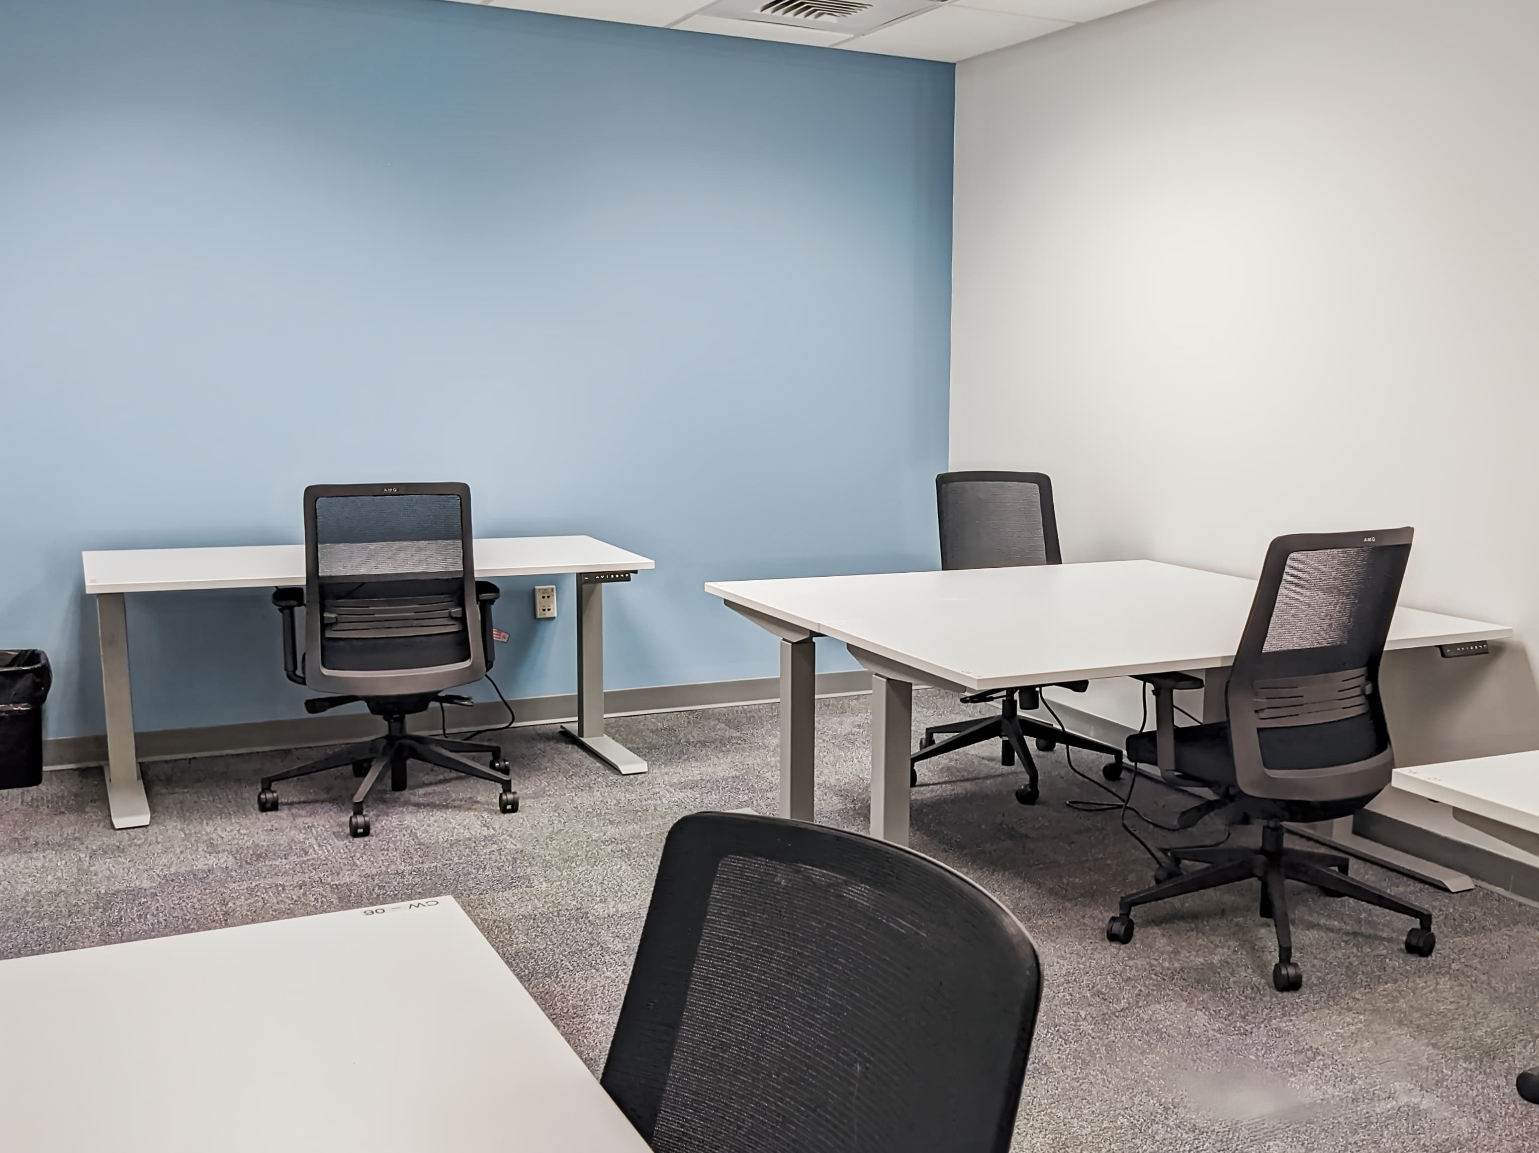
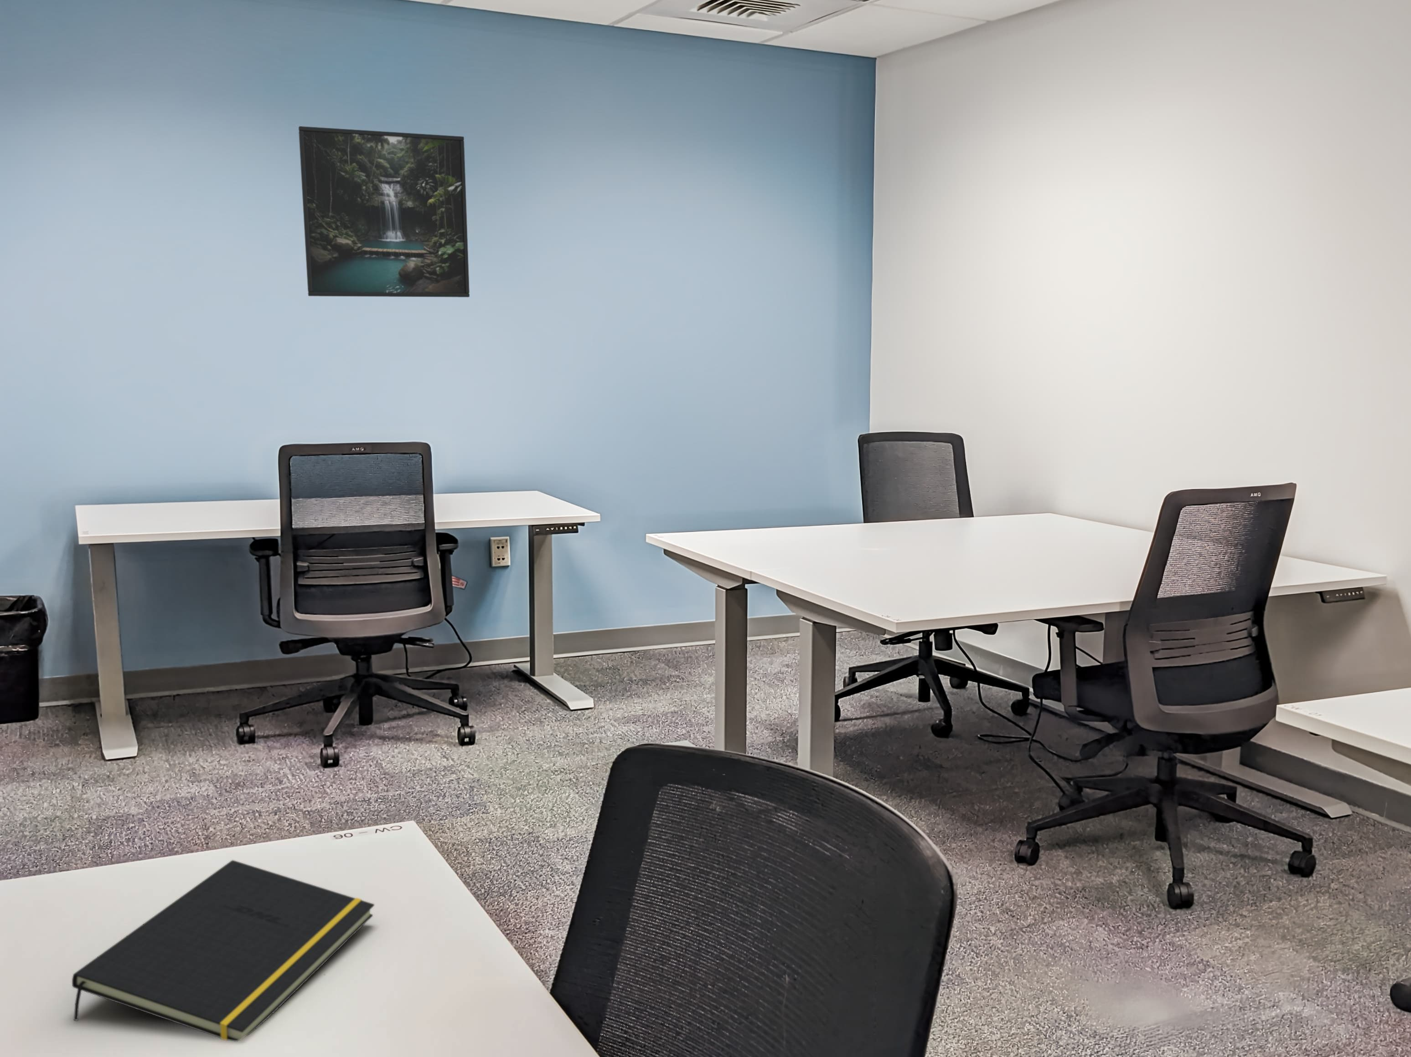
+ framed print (387, 215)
+ notepad (236, 943)
